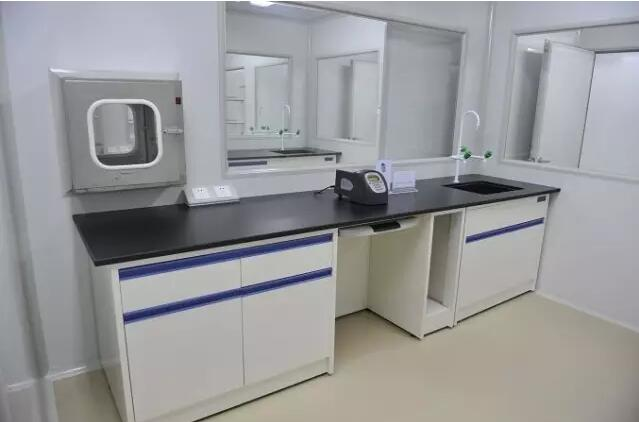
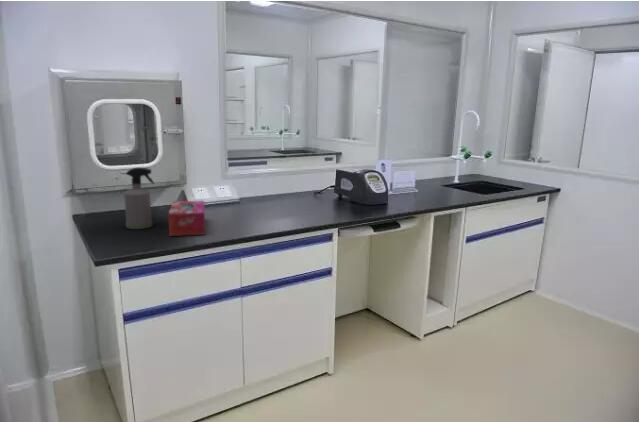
+ tissue box (188, 217)
+ spray bottle (139, 197)
